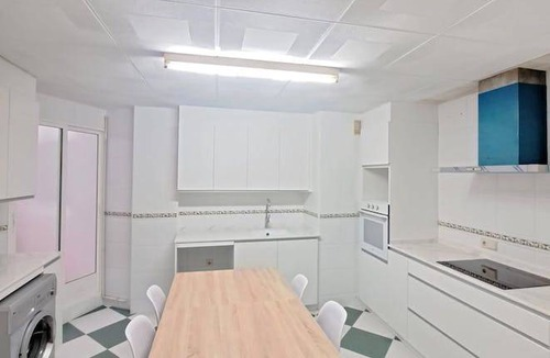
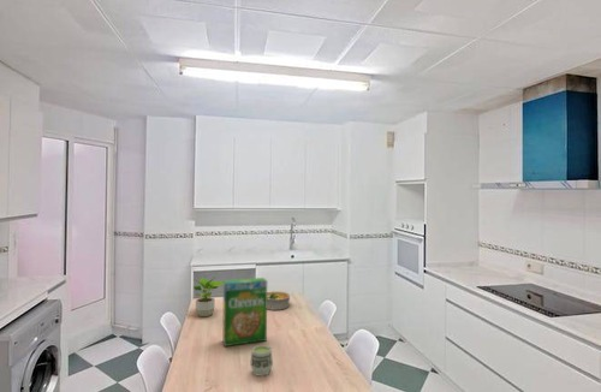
+ cup (261, 360)
+ bowl (275, 299)
+ potted plant (208, 295)
+ cereal box (244, 310)
